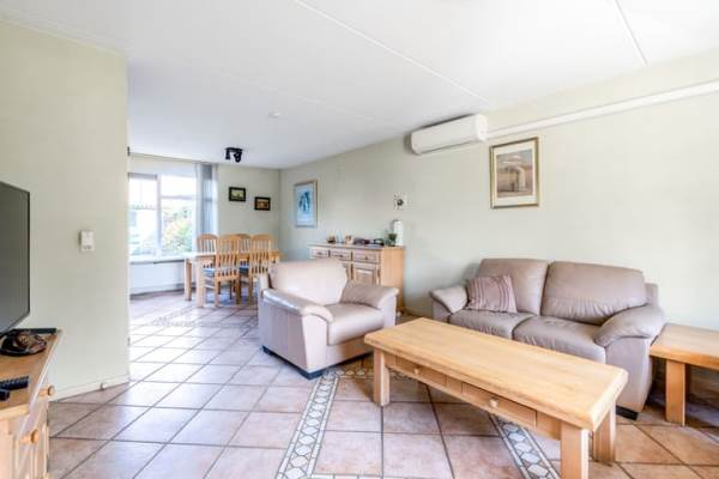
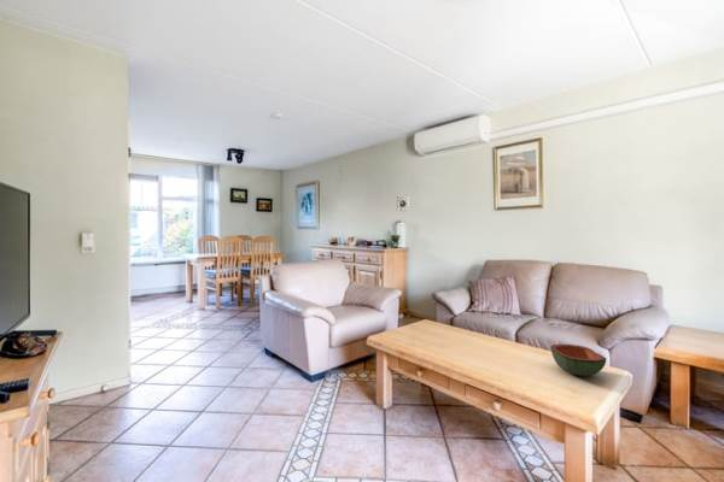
+ bowl (576, 362)
